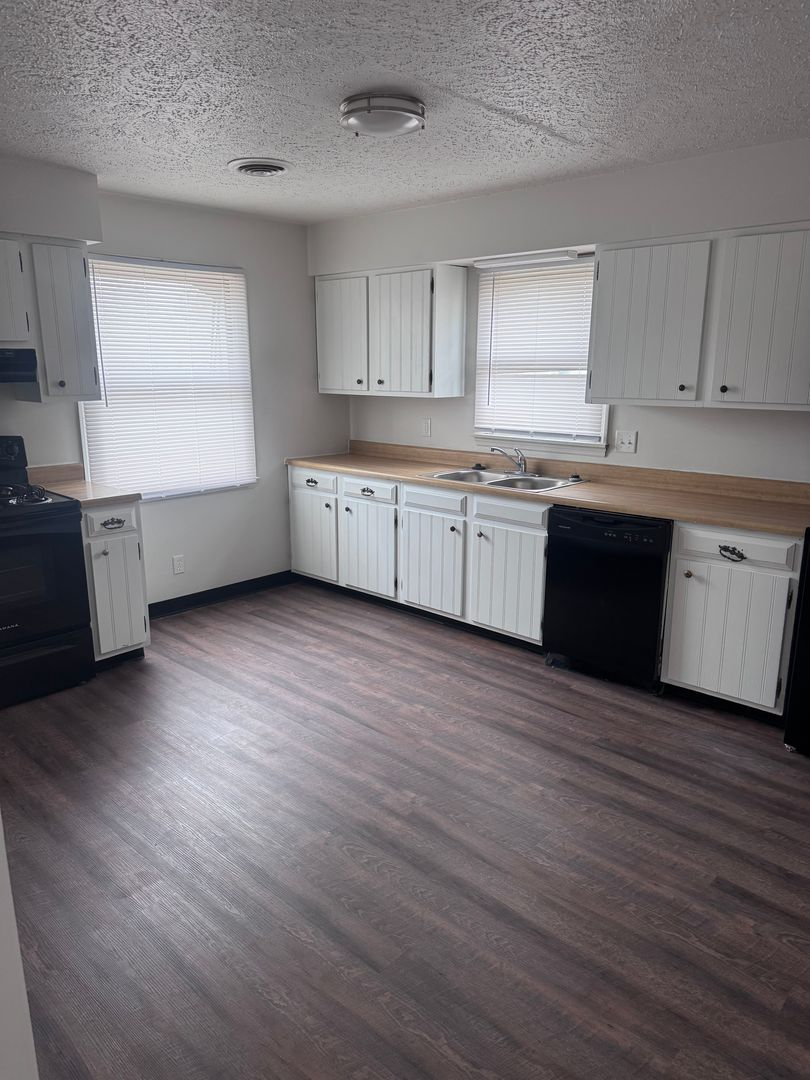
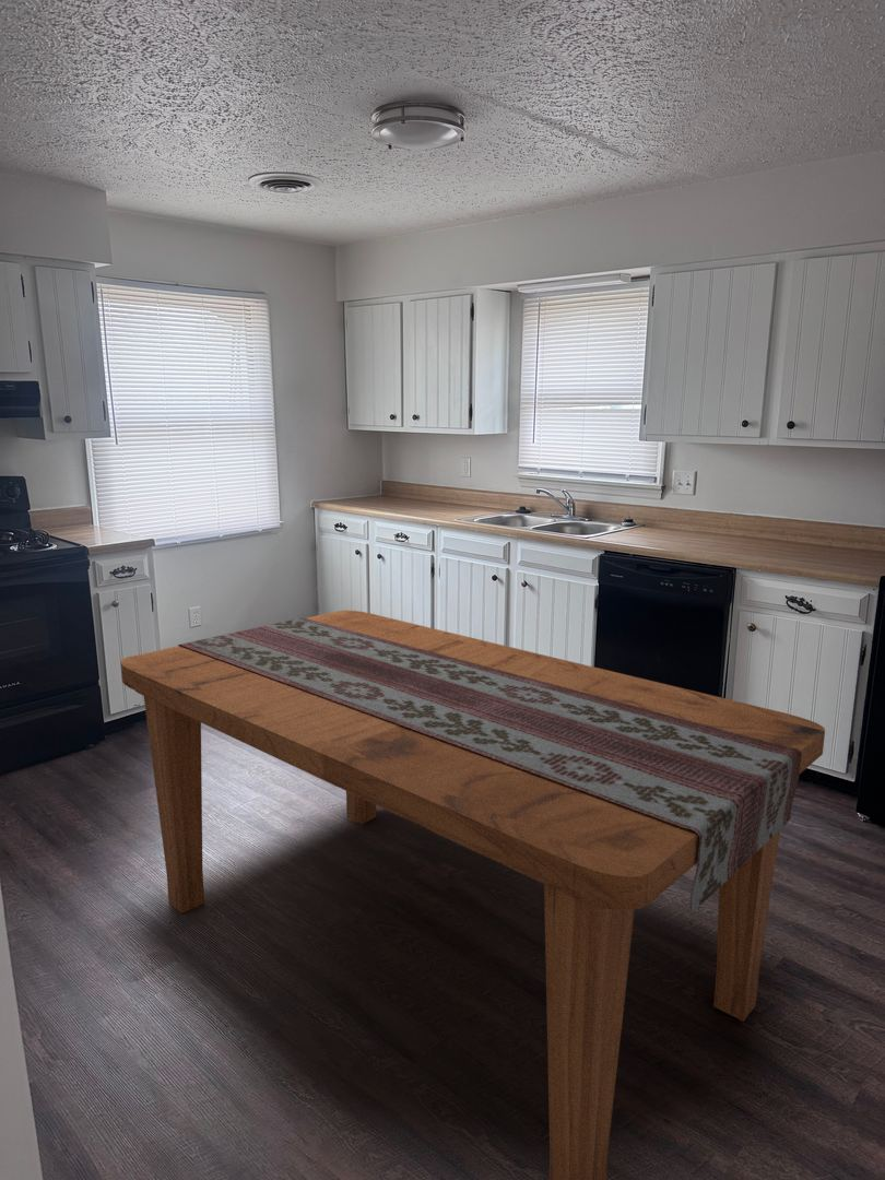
+ dining table (430, 821)
